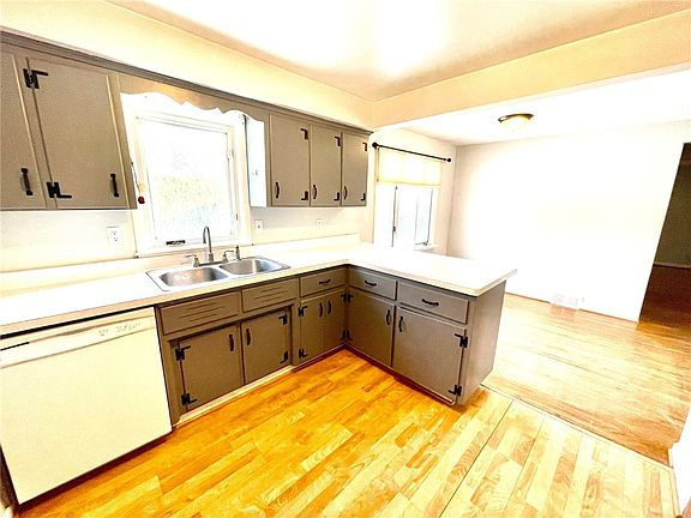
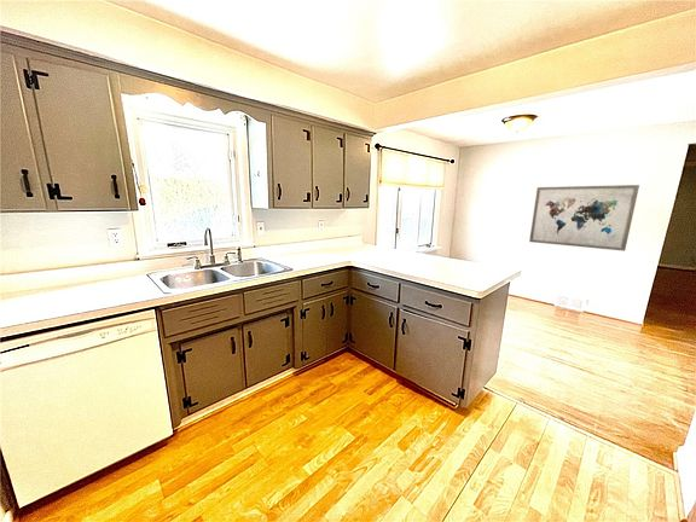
+ wall art (578, 216)
